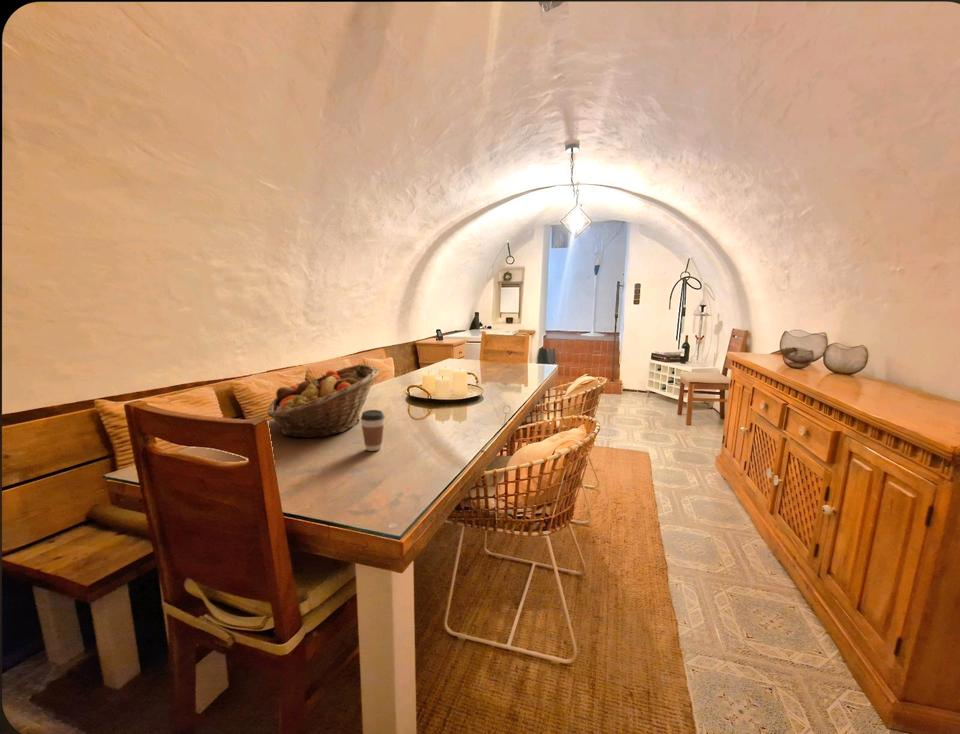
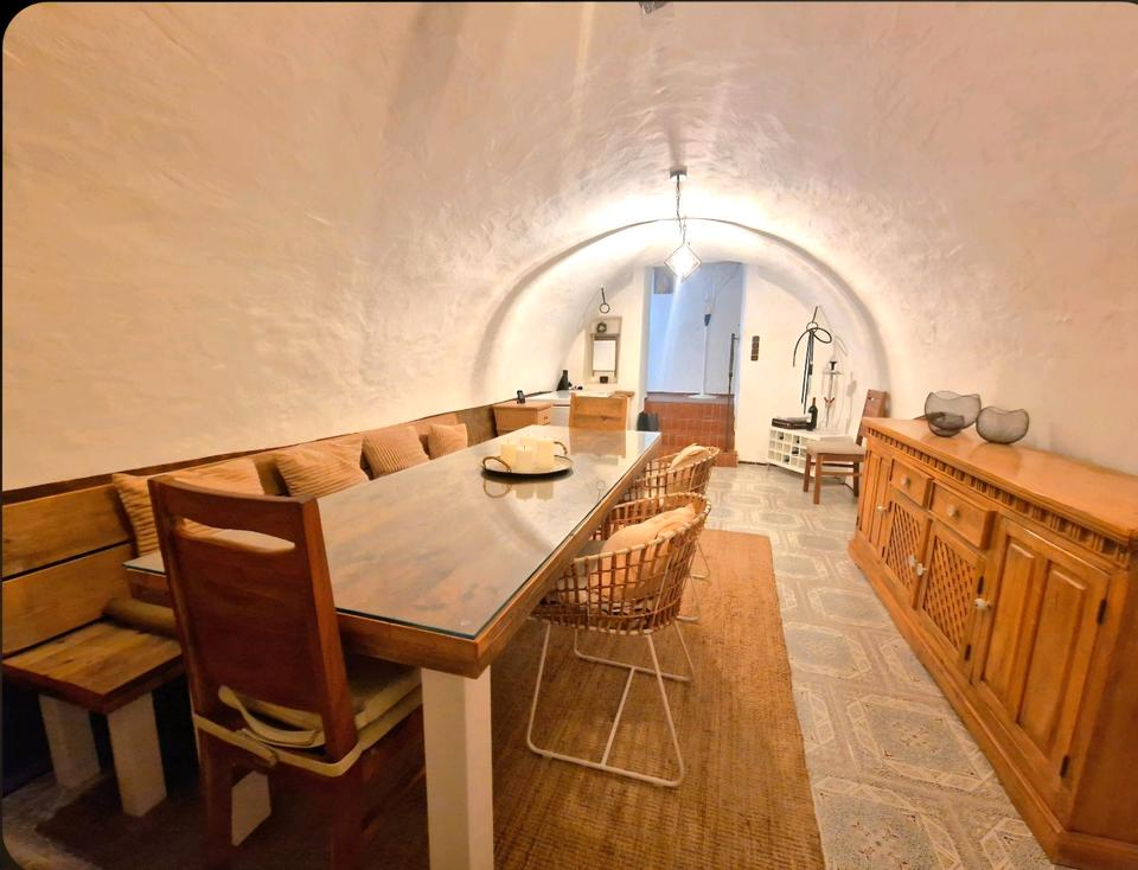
- coffee cup (373, 430)
- fruit basket (325, 396)
